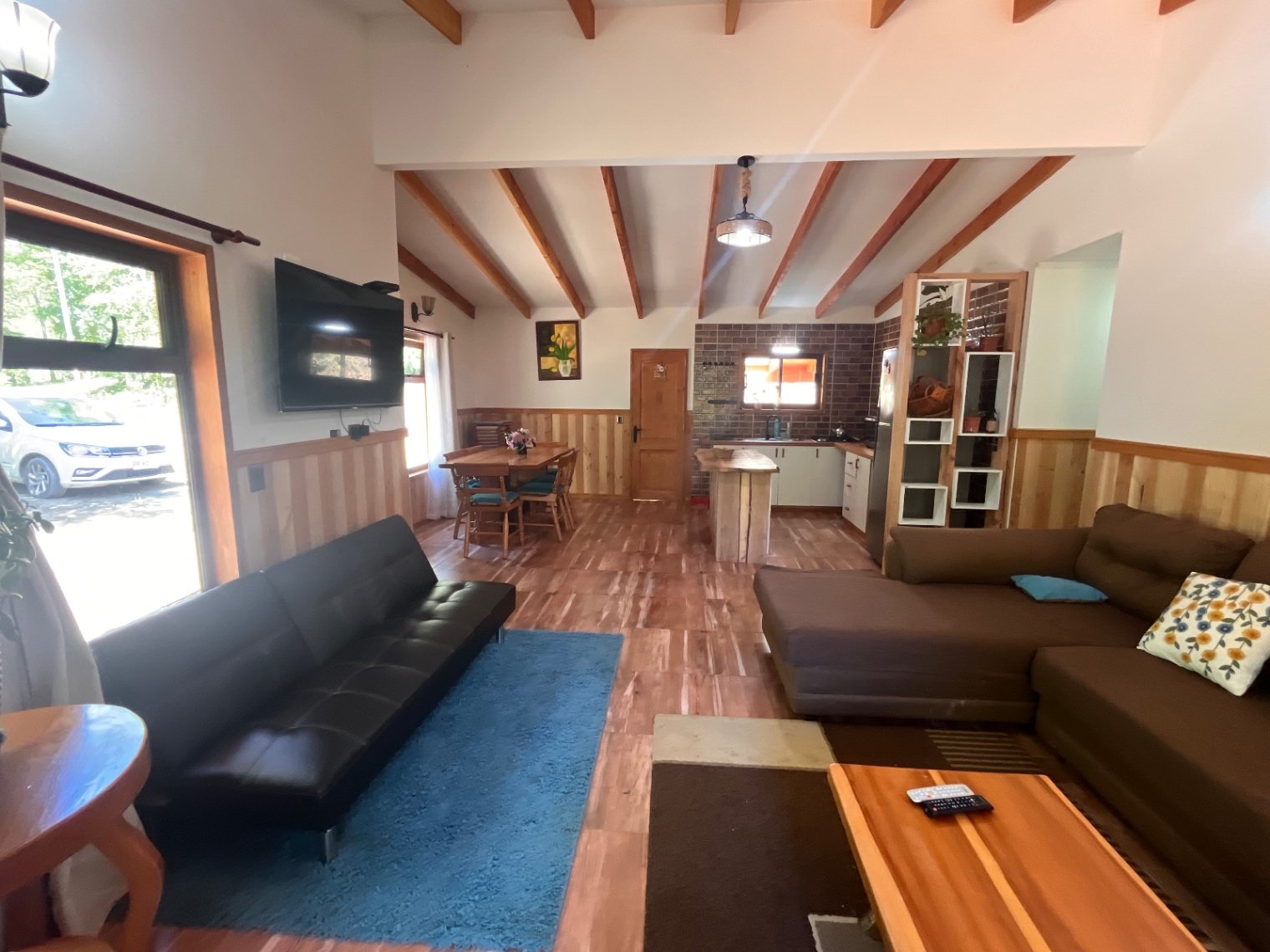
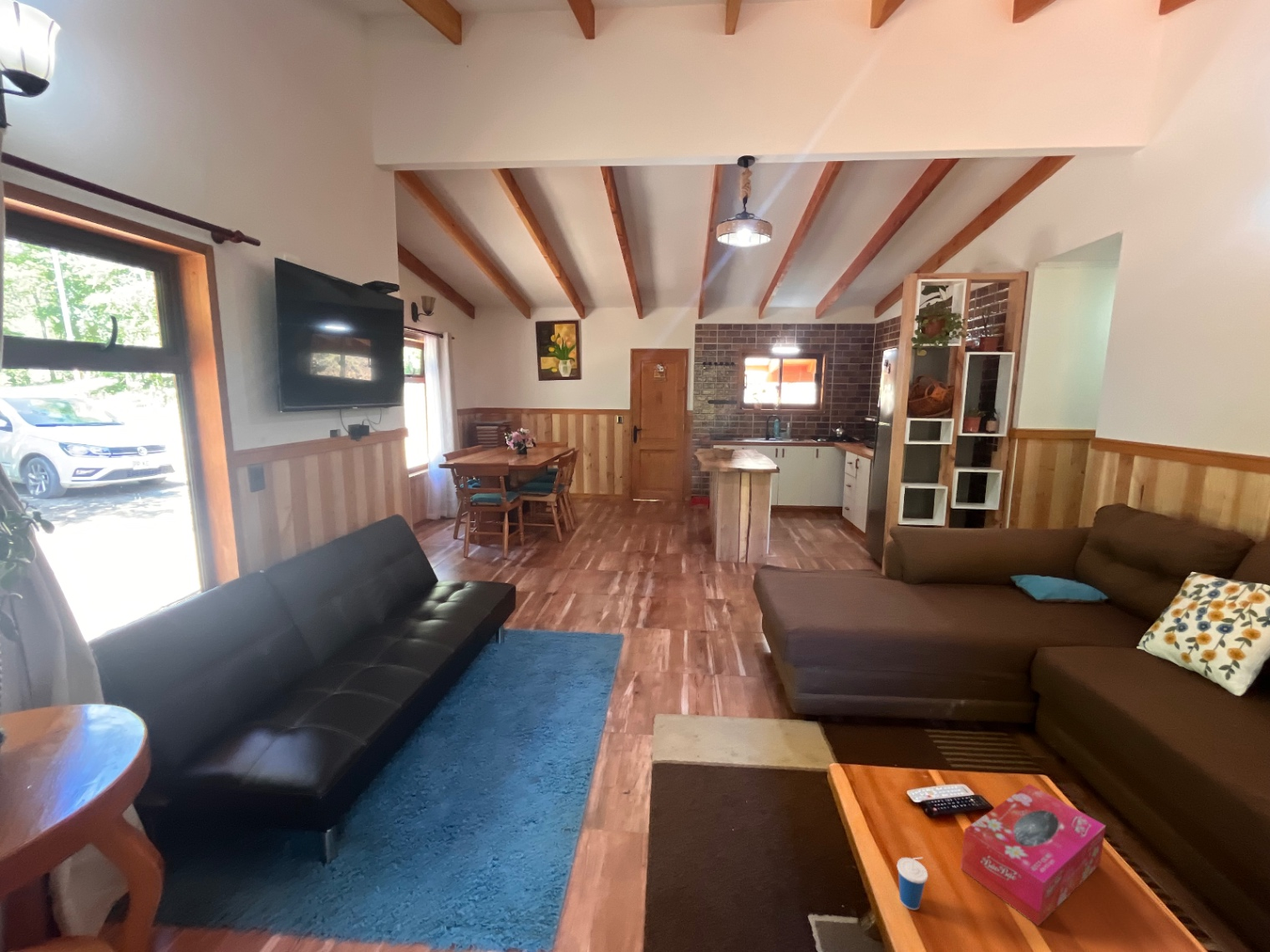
+ cup (912, 876)
+ tissue box (1033, 847)
